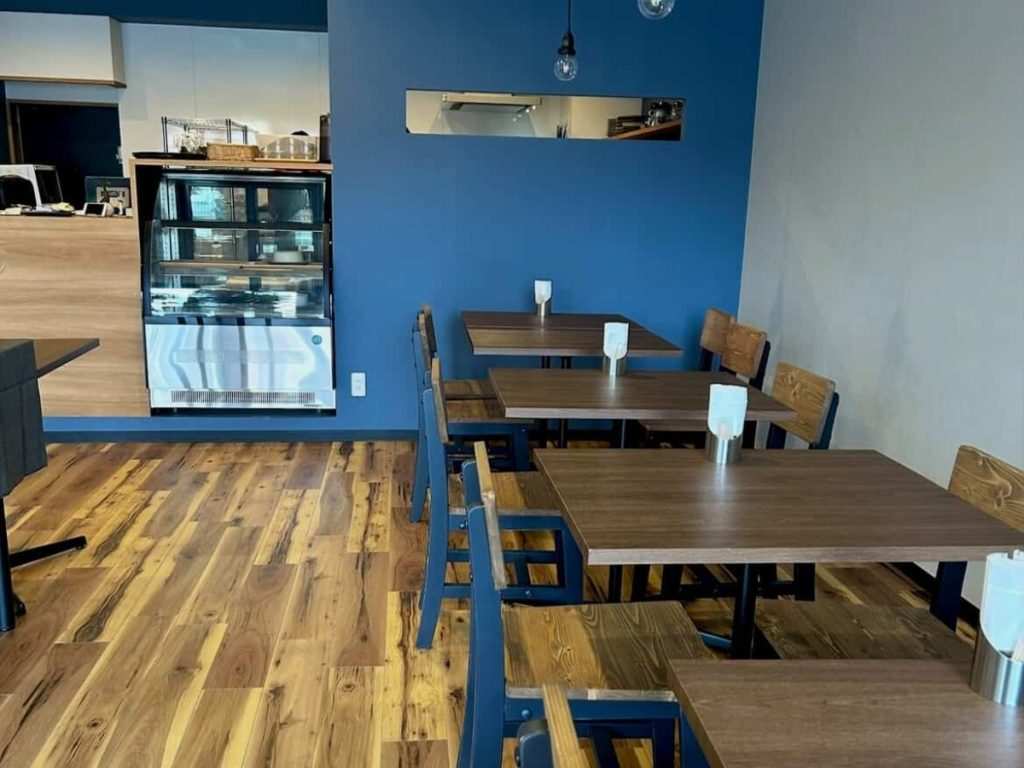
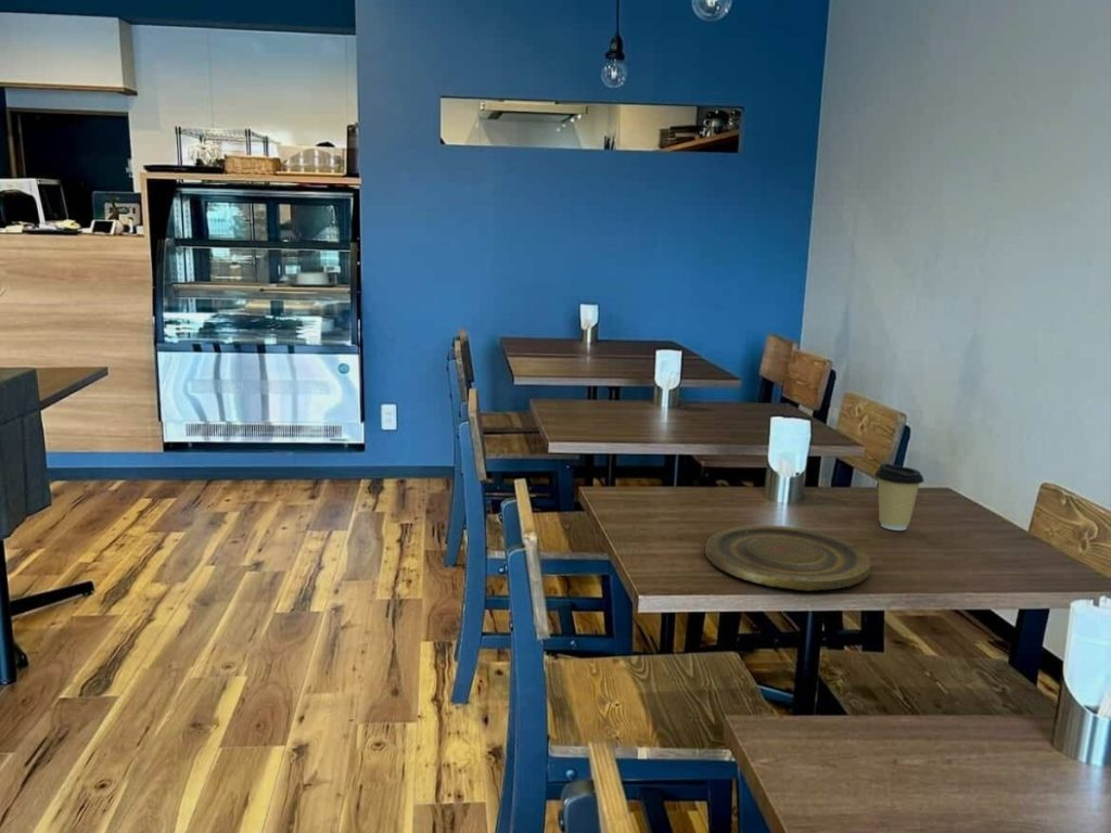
+ coffee cup (896, 497)
+ plate (786, 554)
